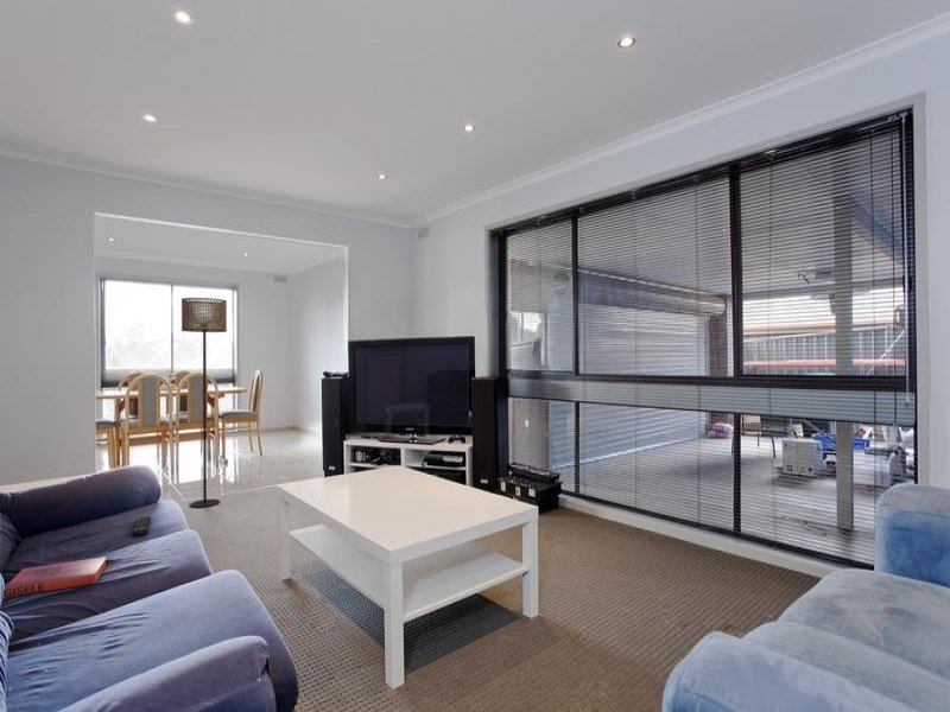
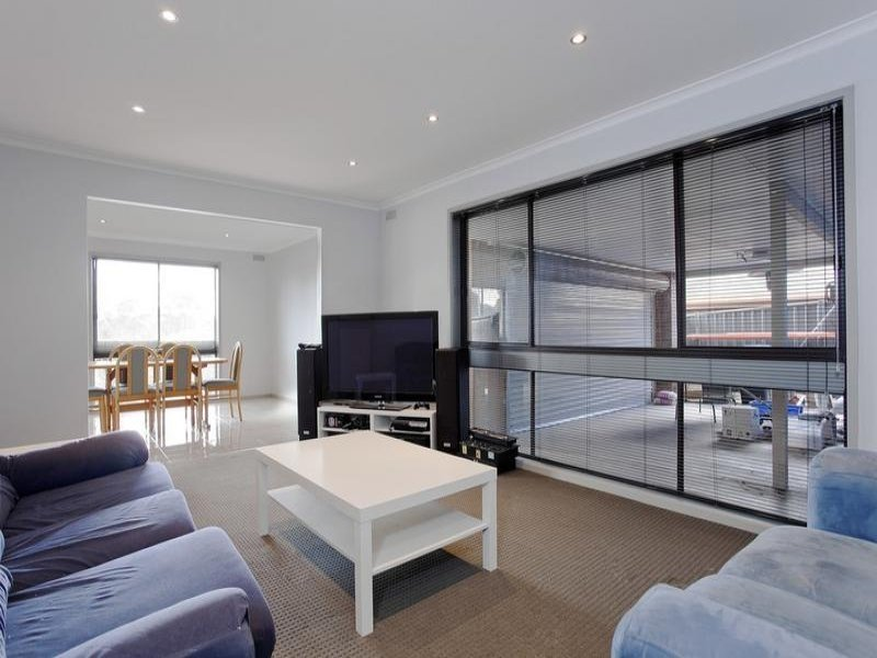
- floor lamp (204, 401)
- hardback book (58, 576)
- remote control (141, 526)
